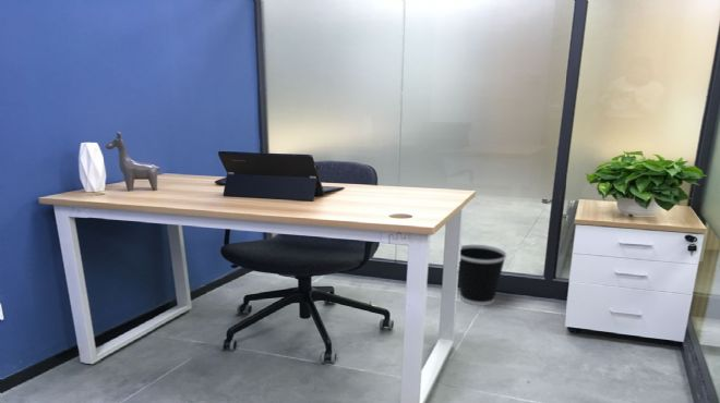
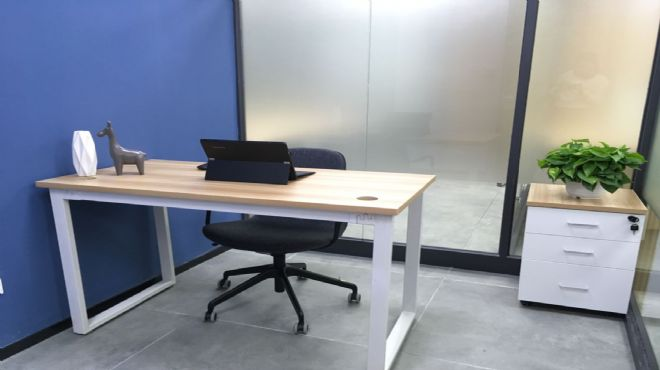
- wastebasket (478, 276)
